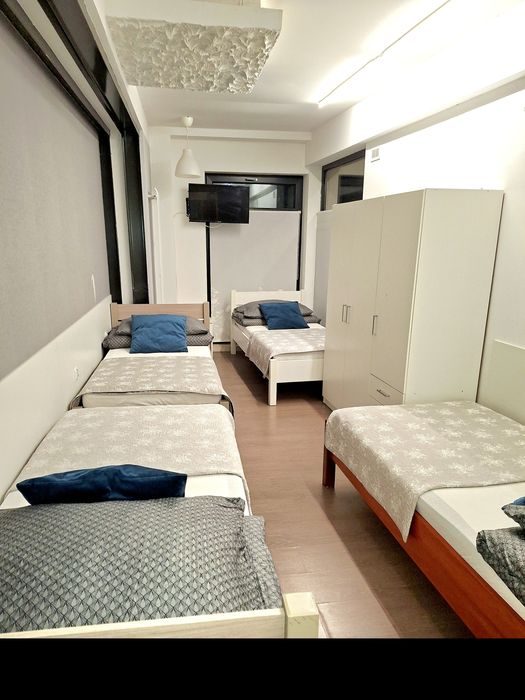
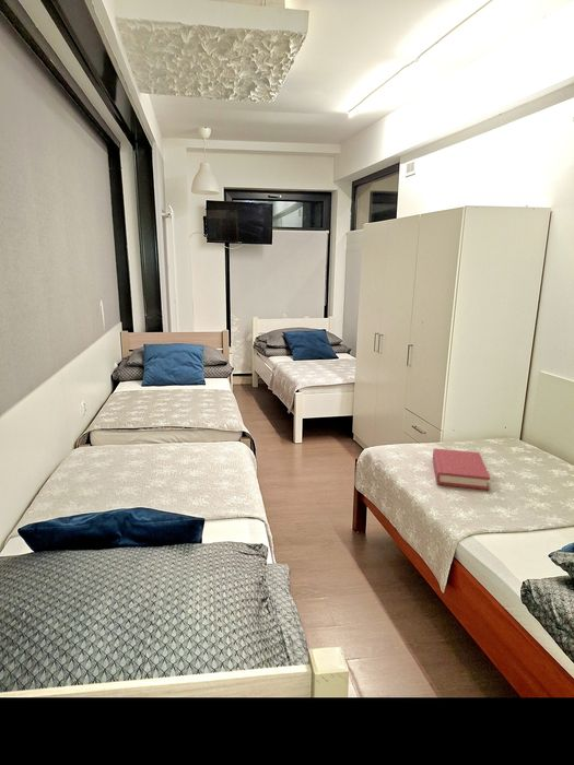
+ hardback book (458, 467)
